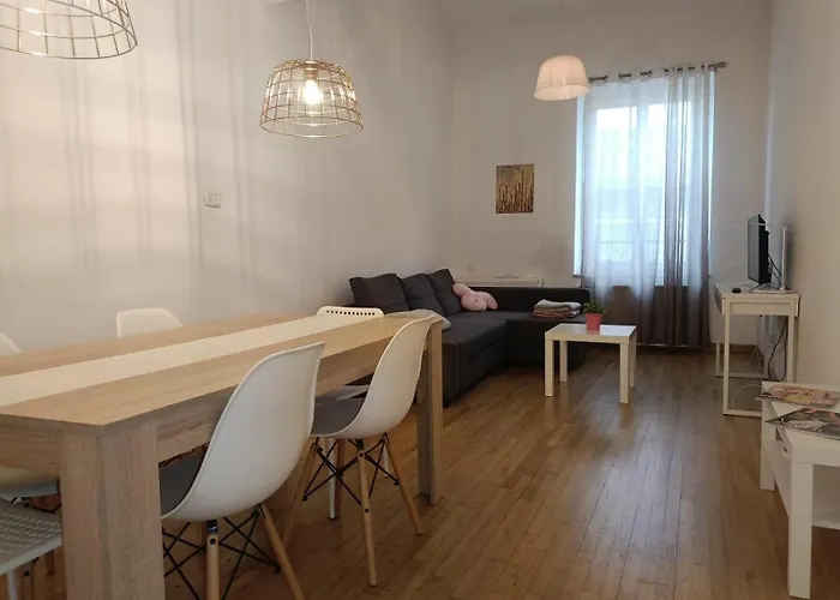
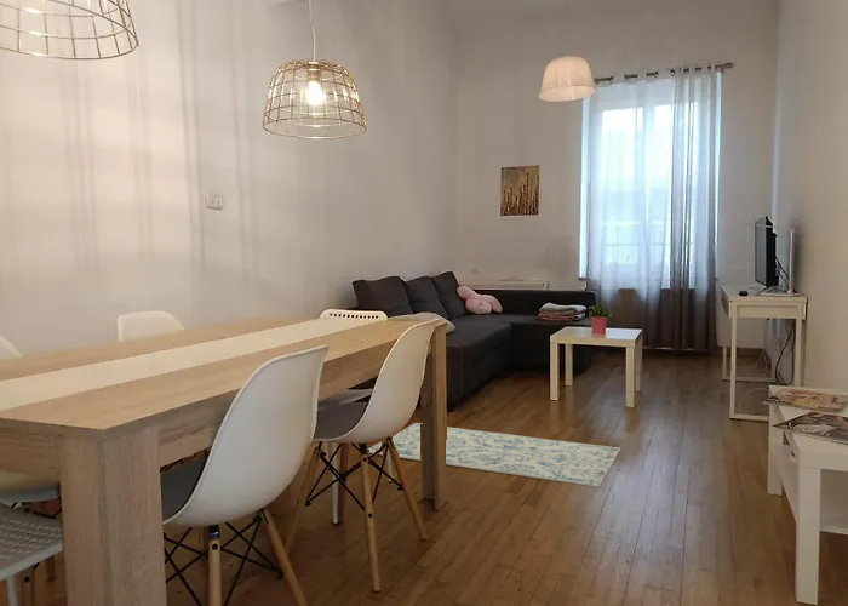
+ rug (492, 450)
